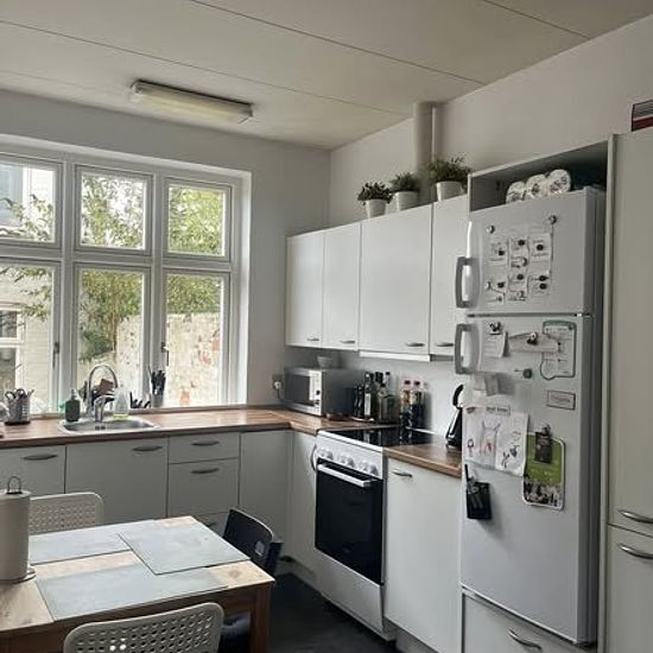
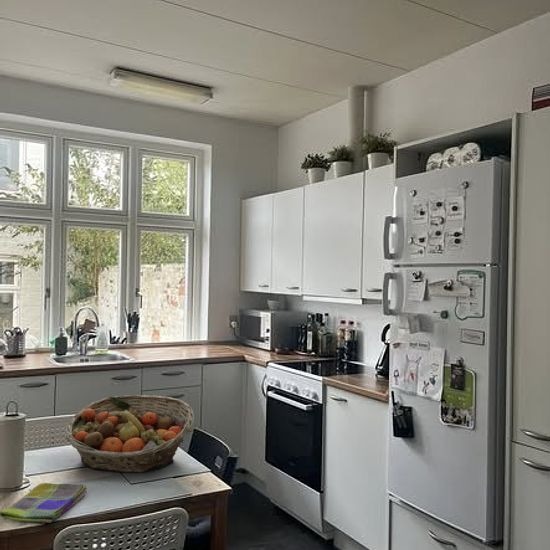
+ fruit basket (130, 431)
+ dish towel (45, 500)
